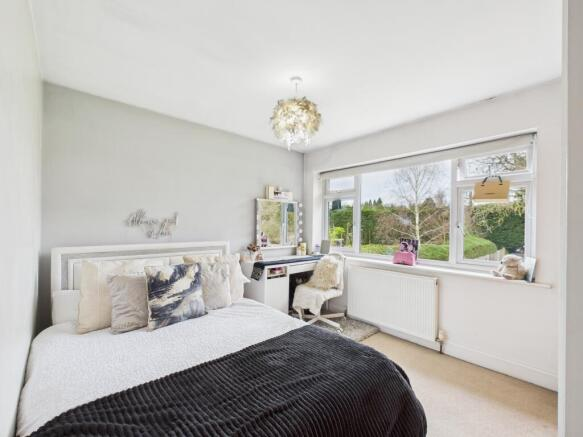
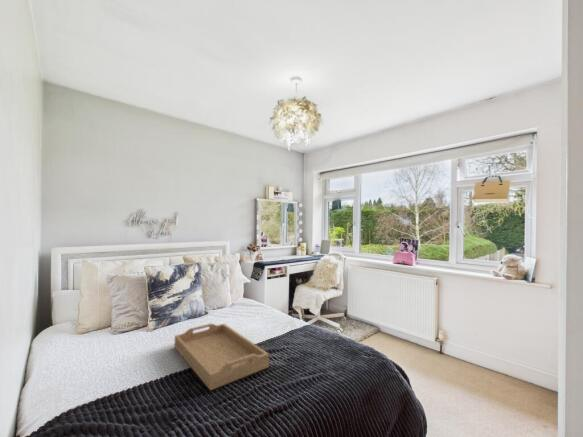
+ serving tray (218, 348)
